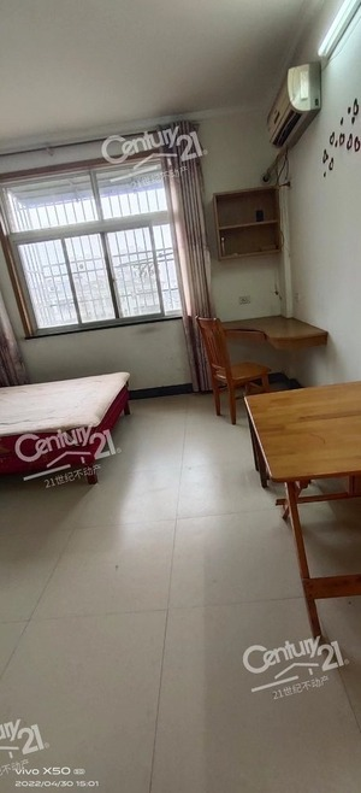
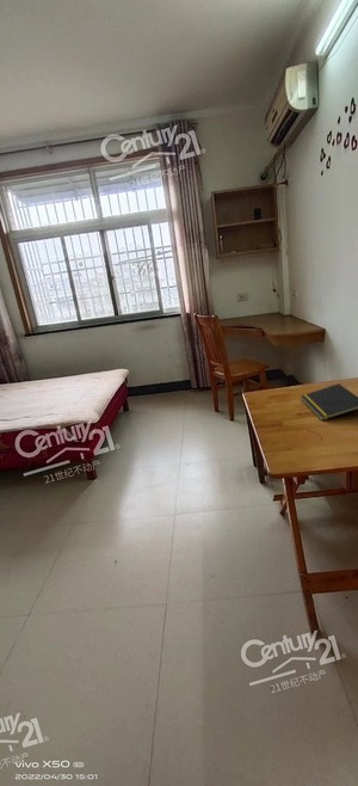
+ notepad (331, 400)
